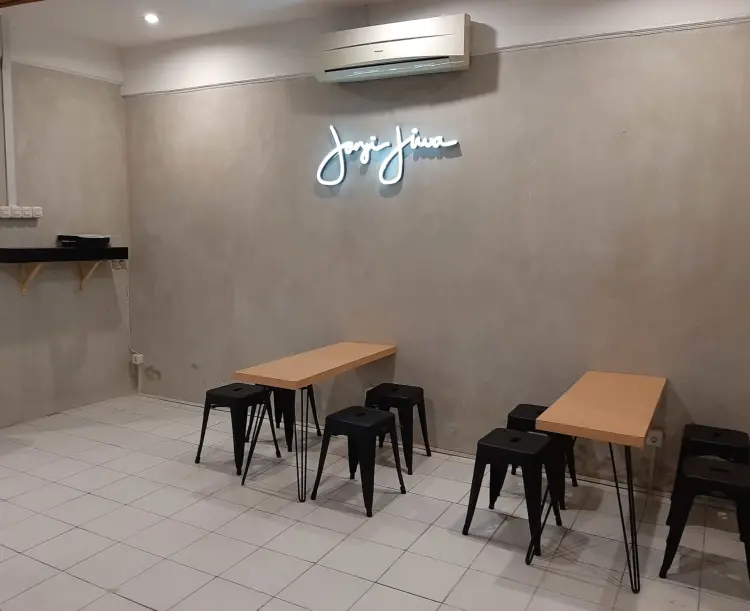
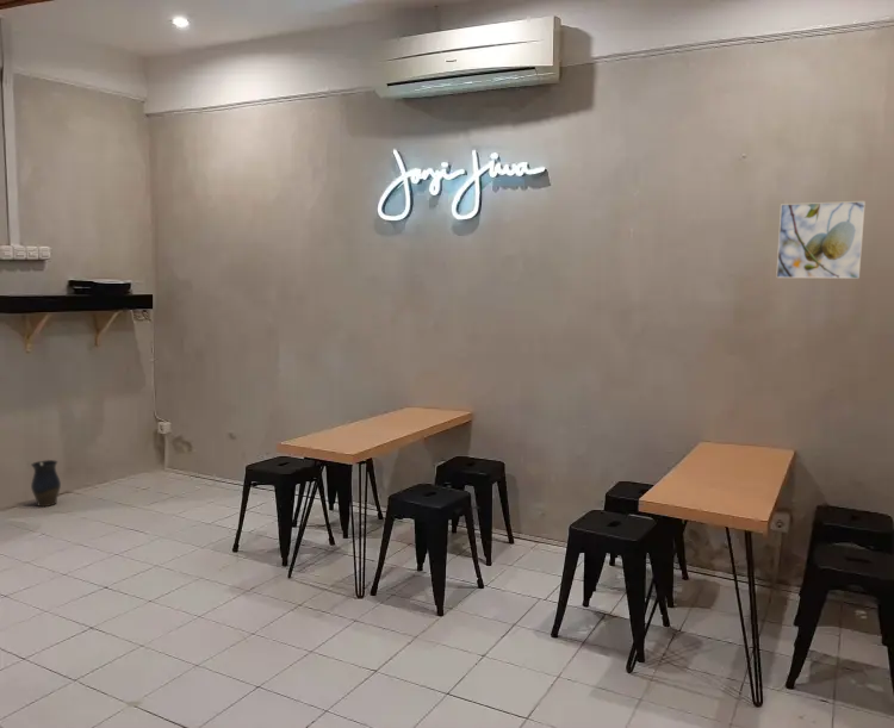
+ vase (45, 483)
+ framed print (819, 241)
